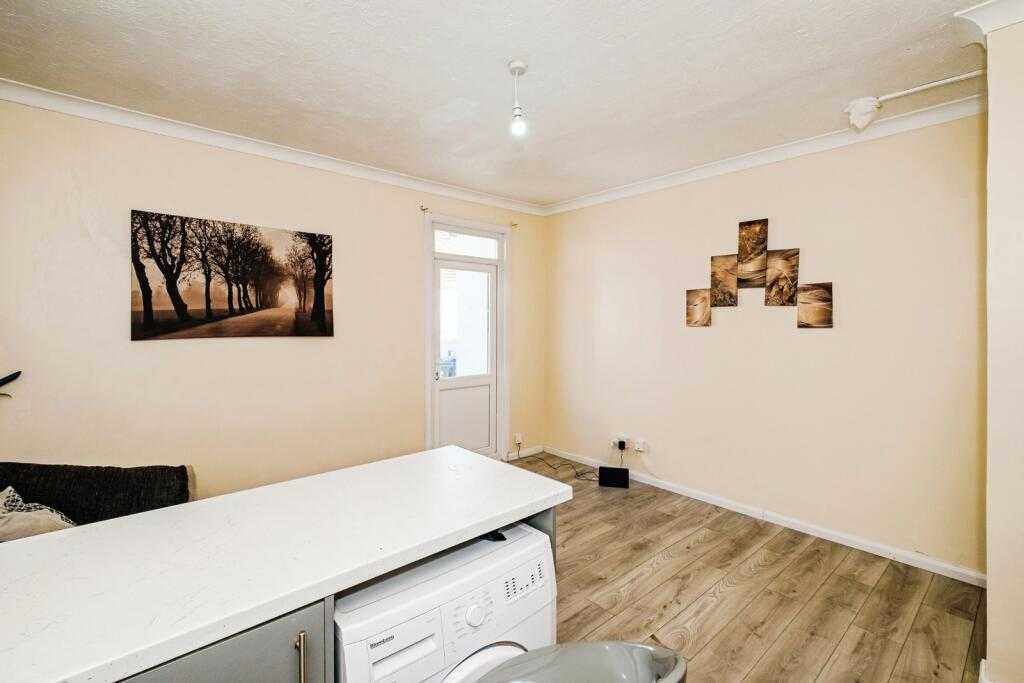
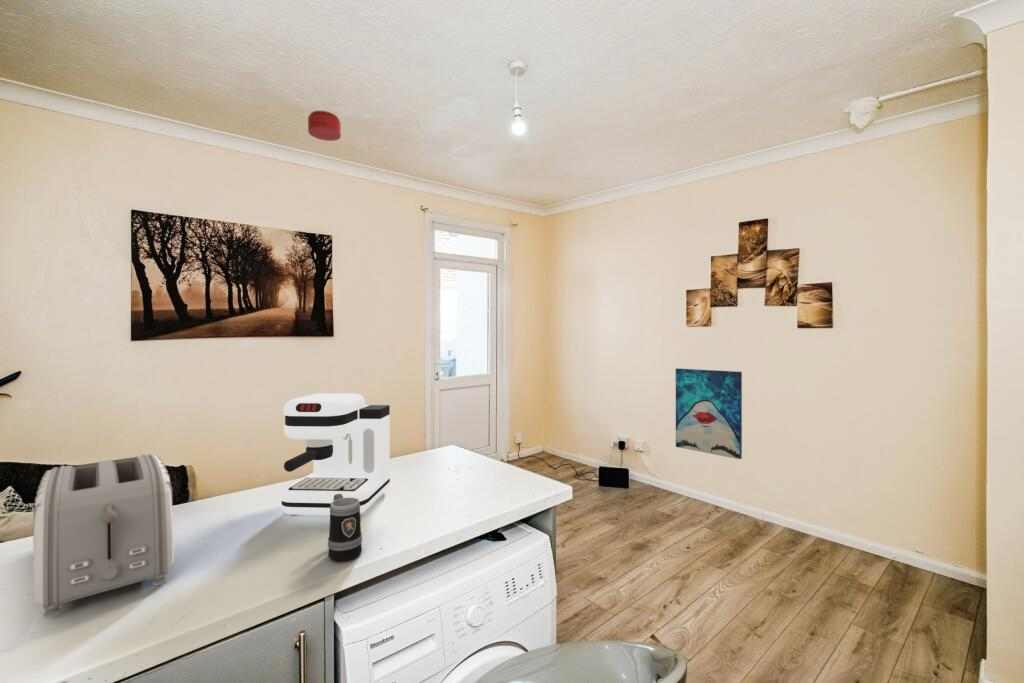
+ wall art (706, 411)
+ toaster (106, 516)
+ mug (343, 524)
+ coffee maker (336, 451)
+ smoke detector (324, 125)
